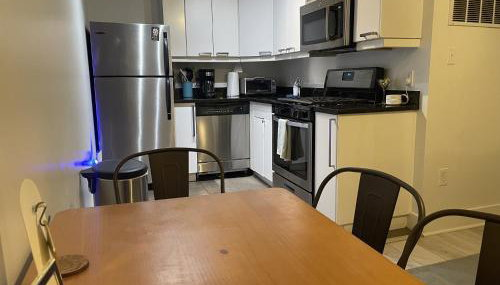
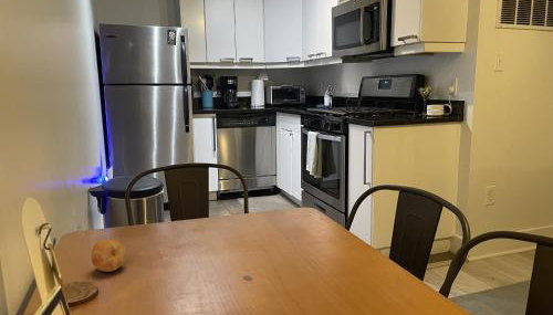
+ fruit (108, 254)
